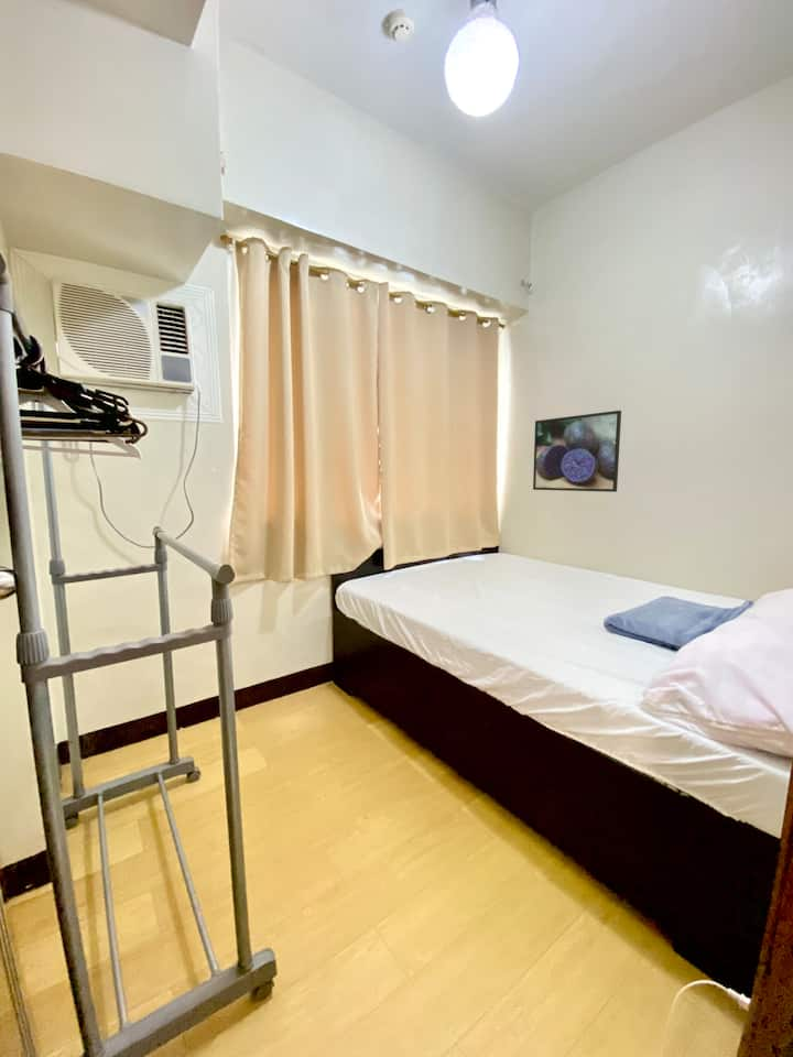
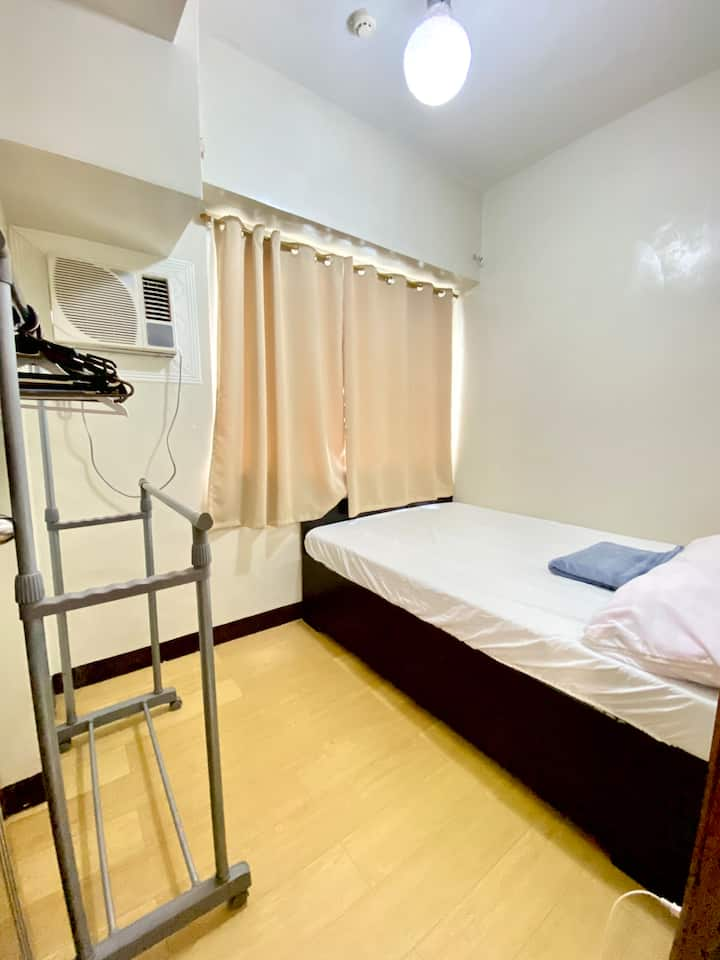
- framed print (573, 454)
